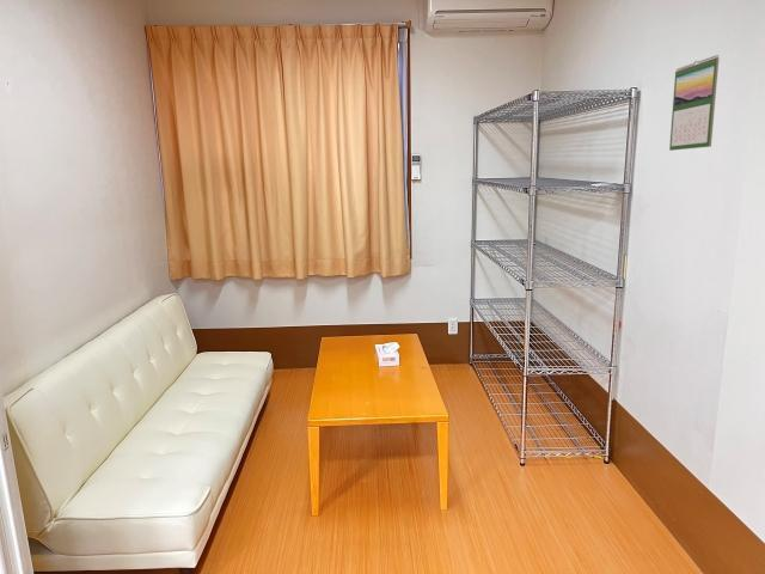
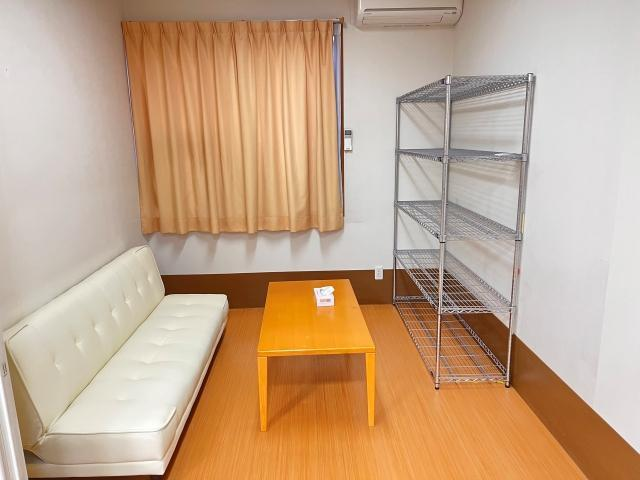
- calendar (692, 105)
